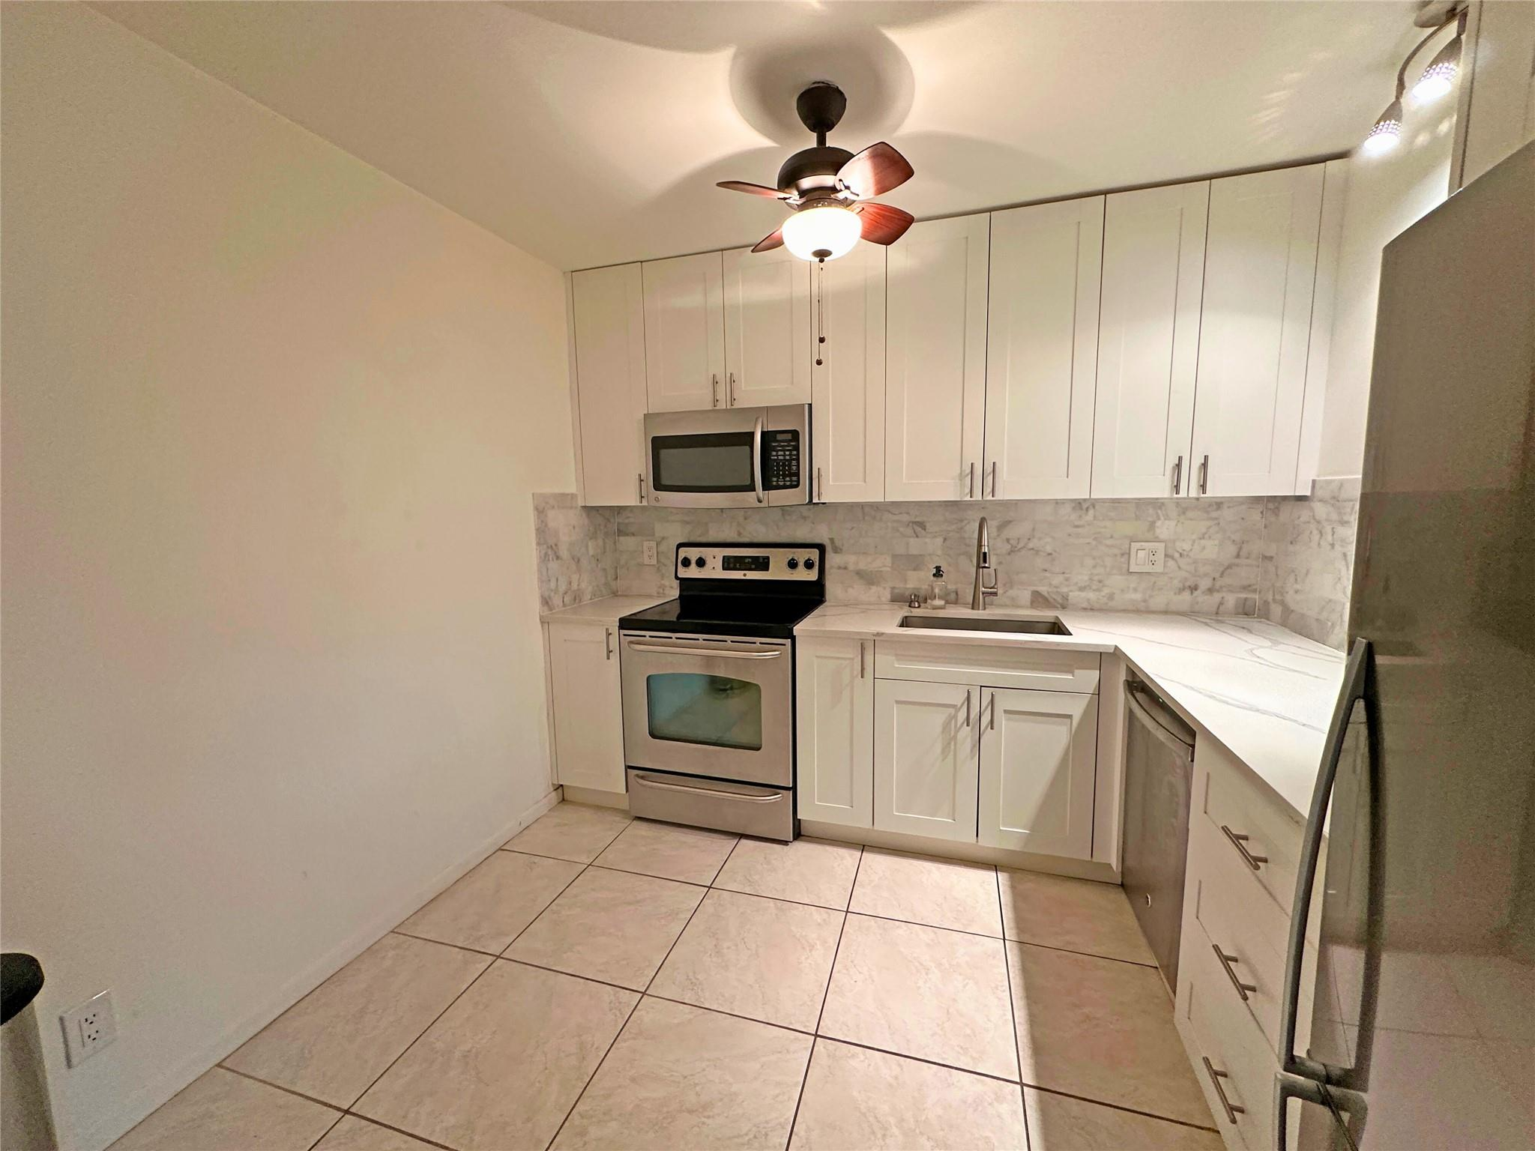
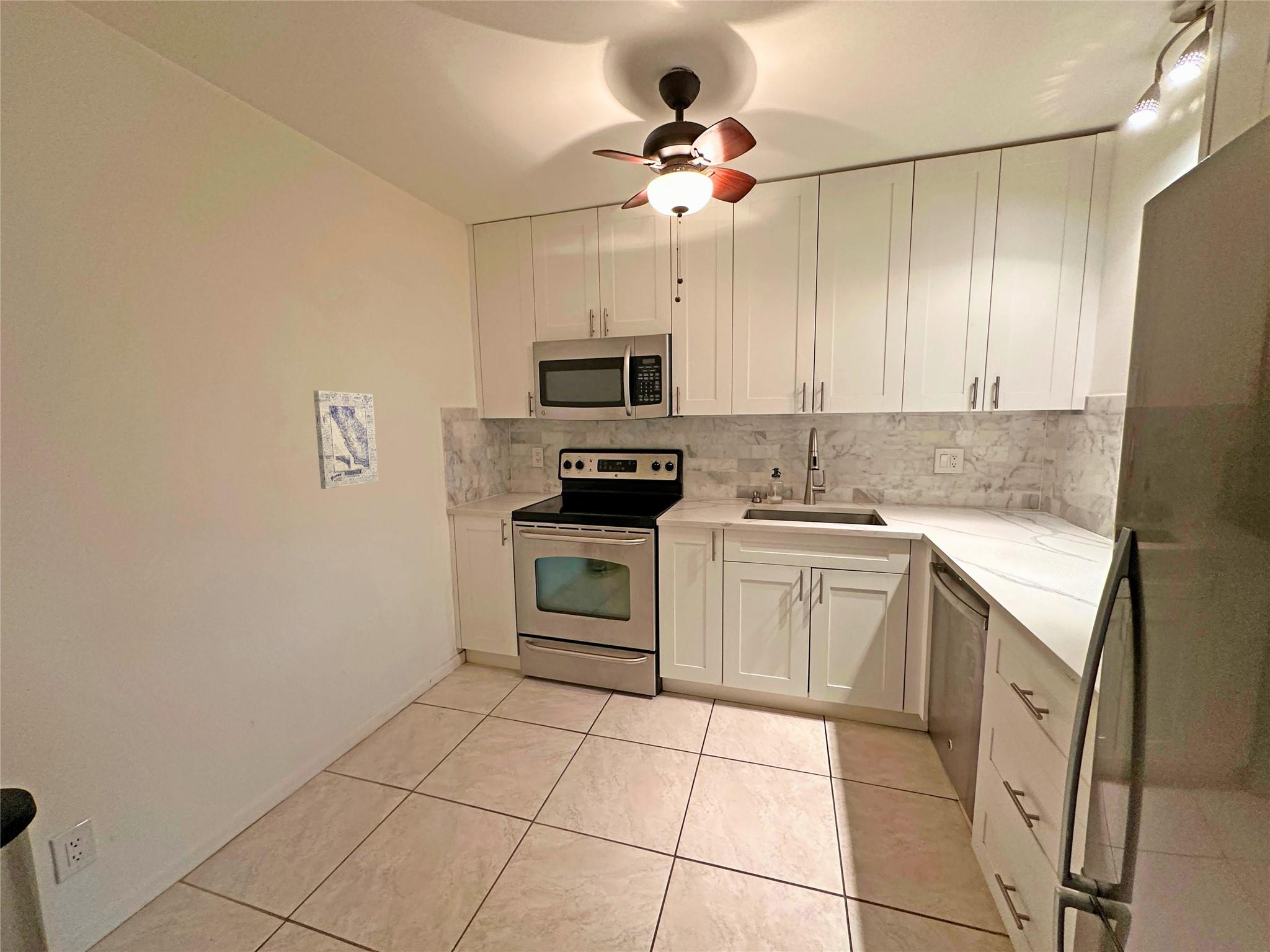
+ wall art (348, 439)
